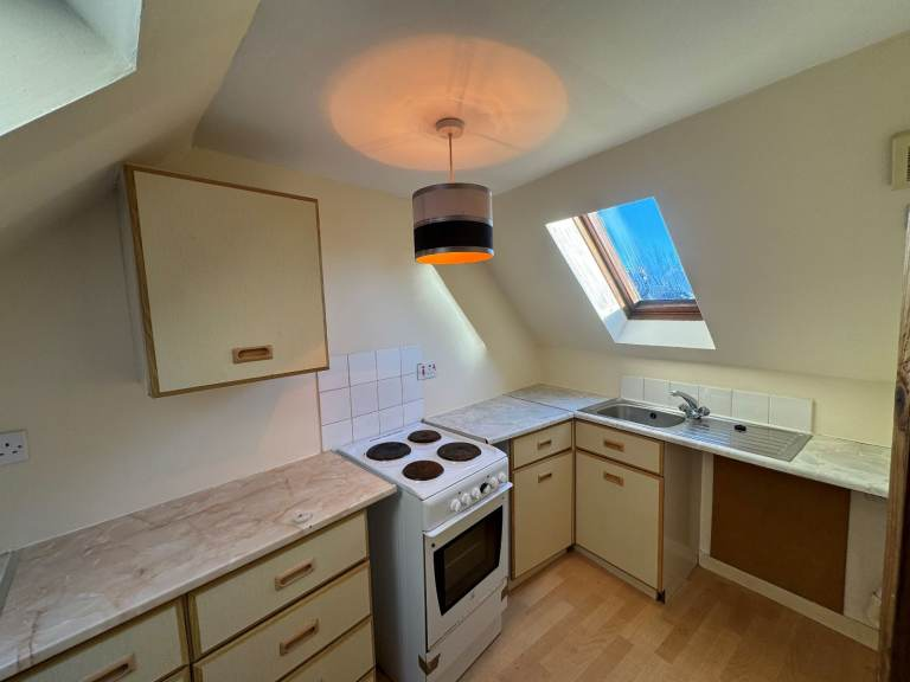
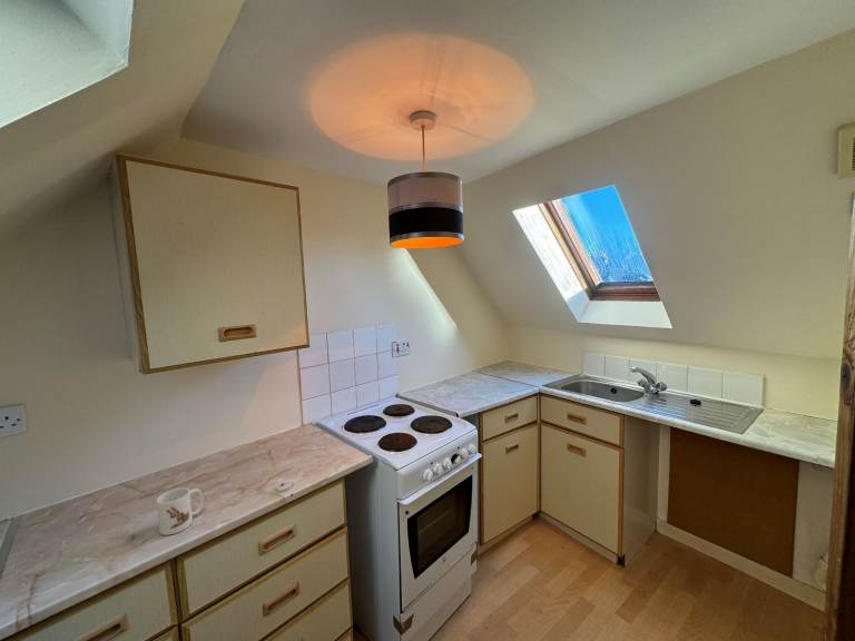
+ mug (181, 507)
